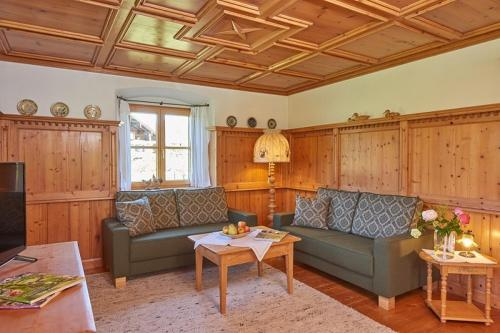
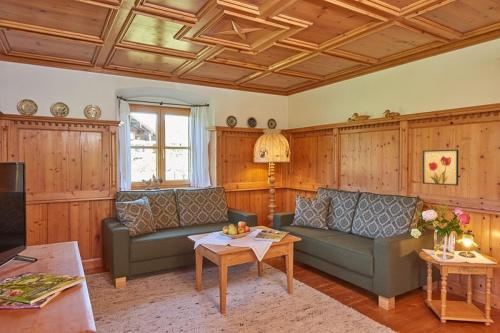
+ wall art (440, 167)
